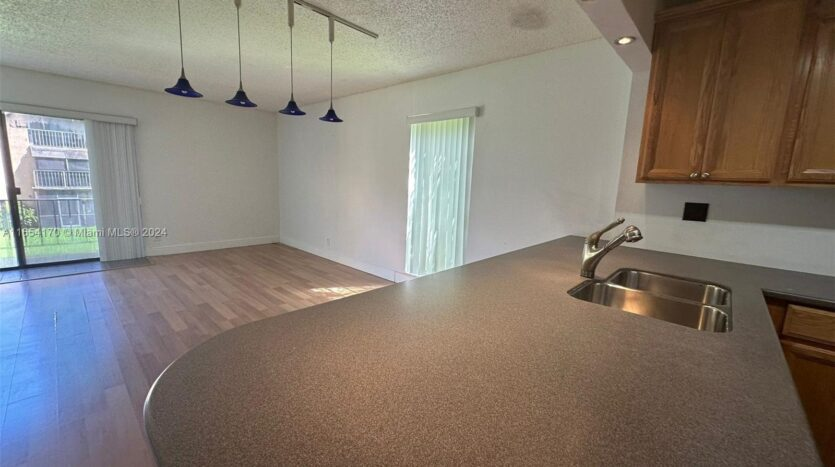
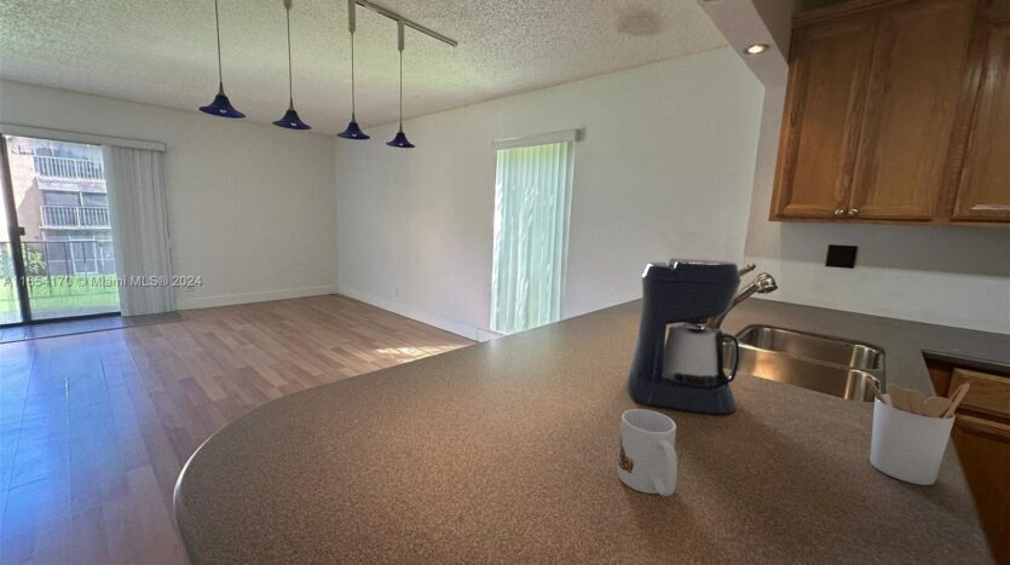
+ coffee maker (681, 328)
+ utensil holder (910, 427)
+ mug (651, 455)
